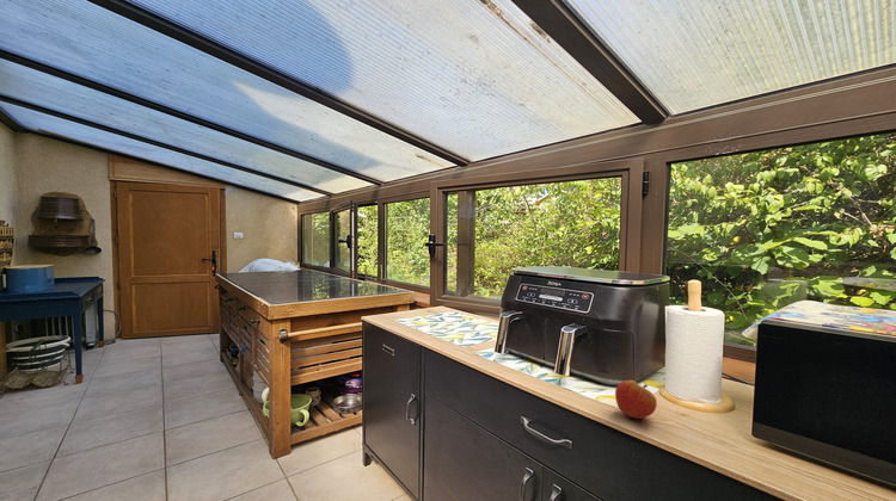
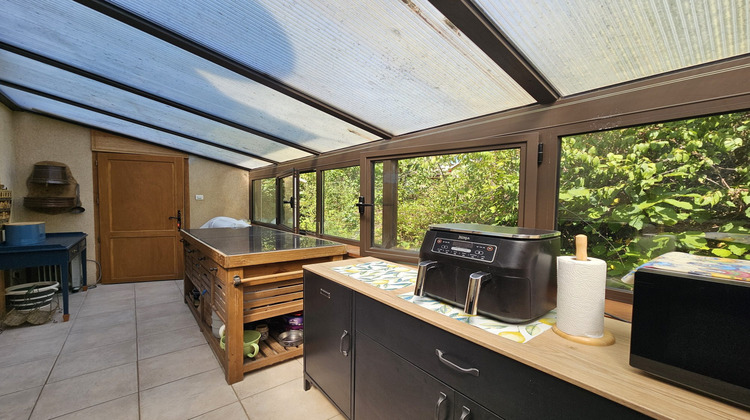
- apple (634, 397)
